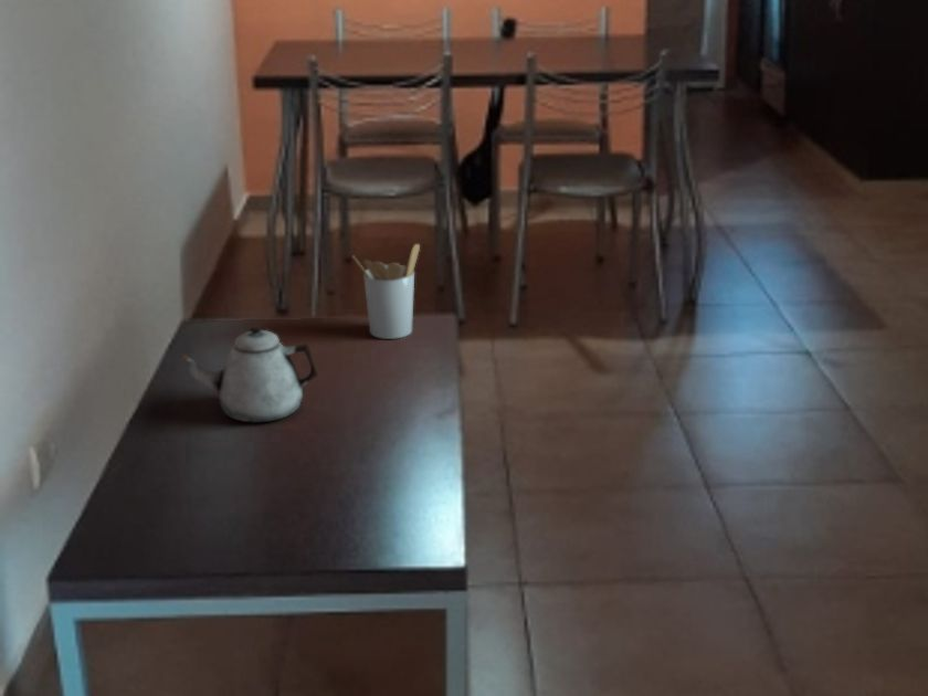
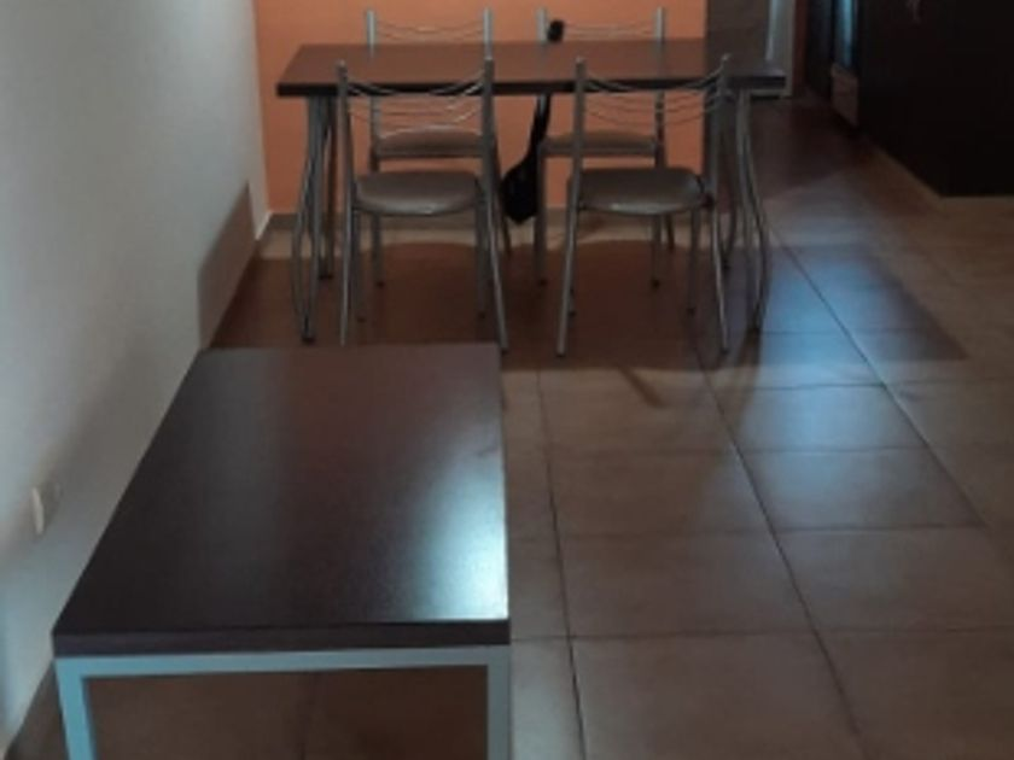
- teapot (250, 369)
- utensil holder (388, 292)
